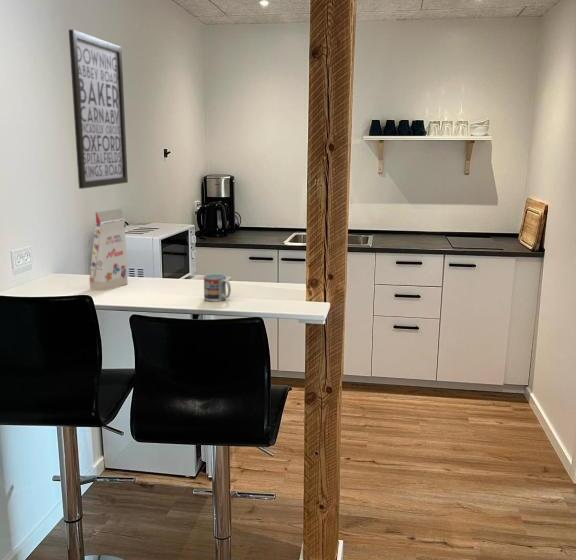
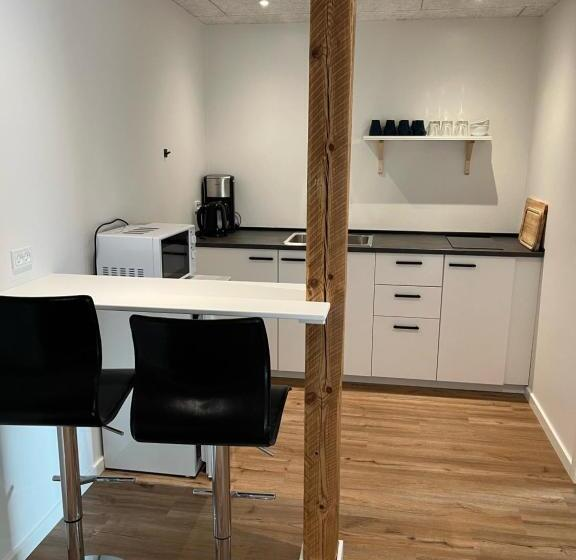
- wall art (101, 114)
- cup (218, 288)
- gift box (107, 249)
